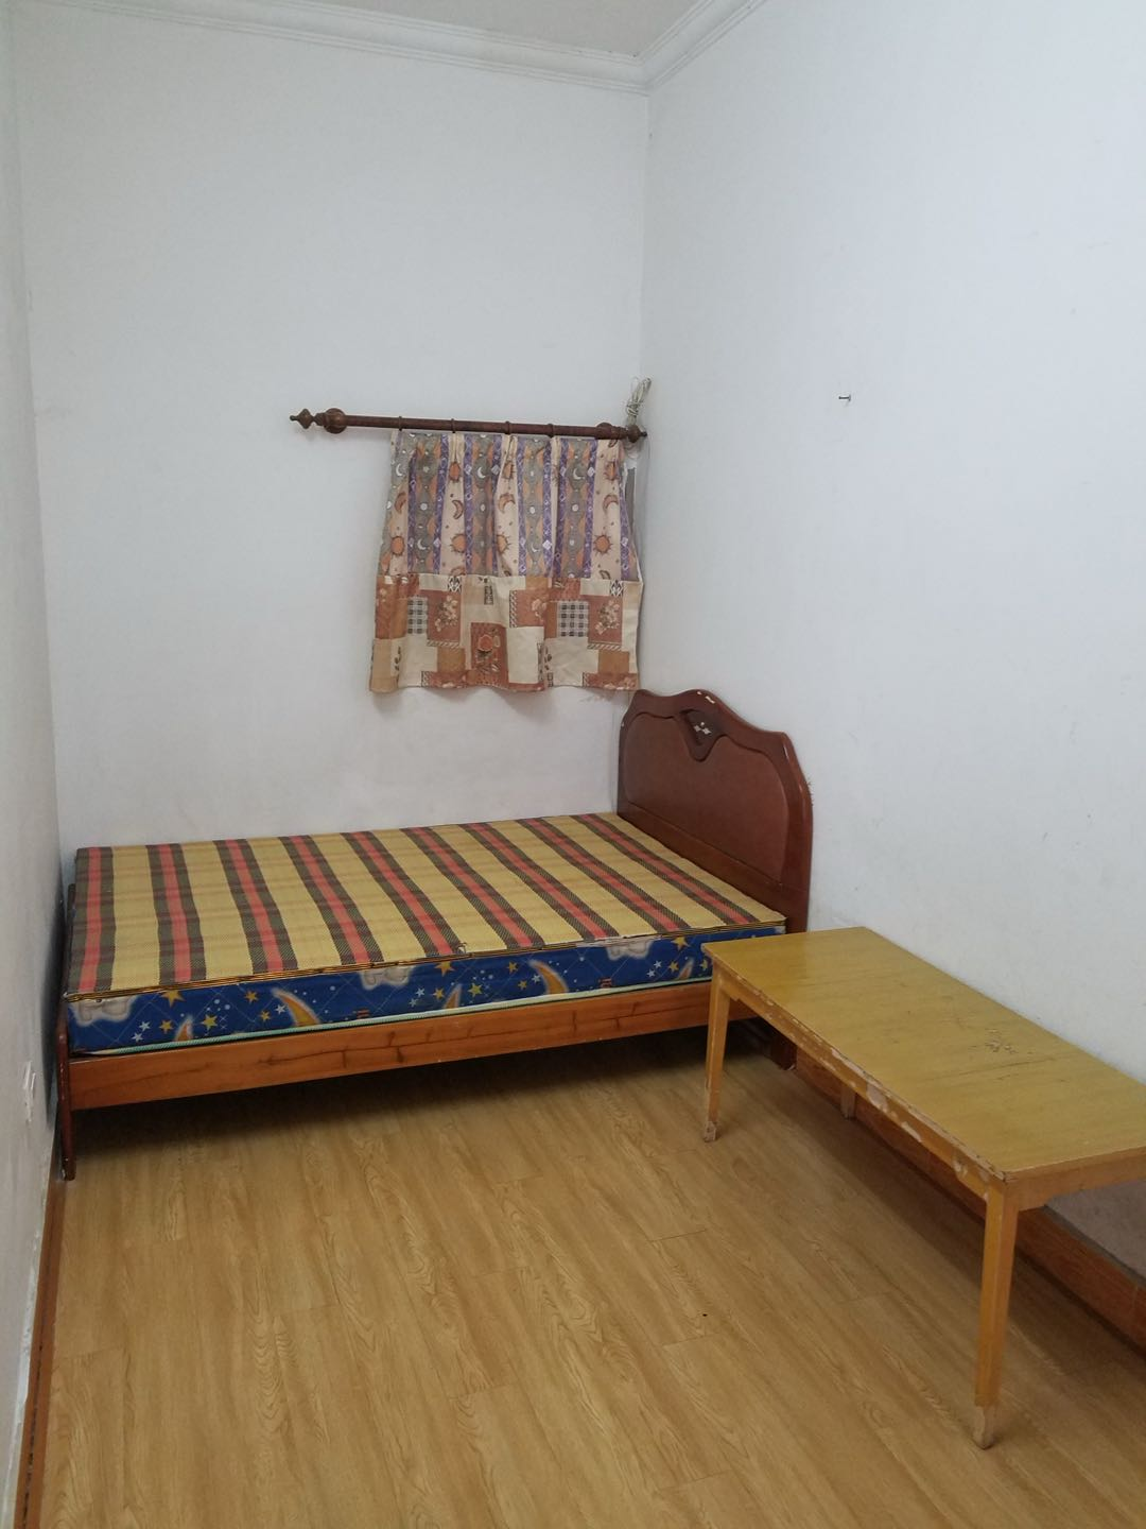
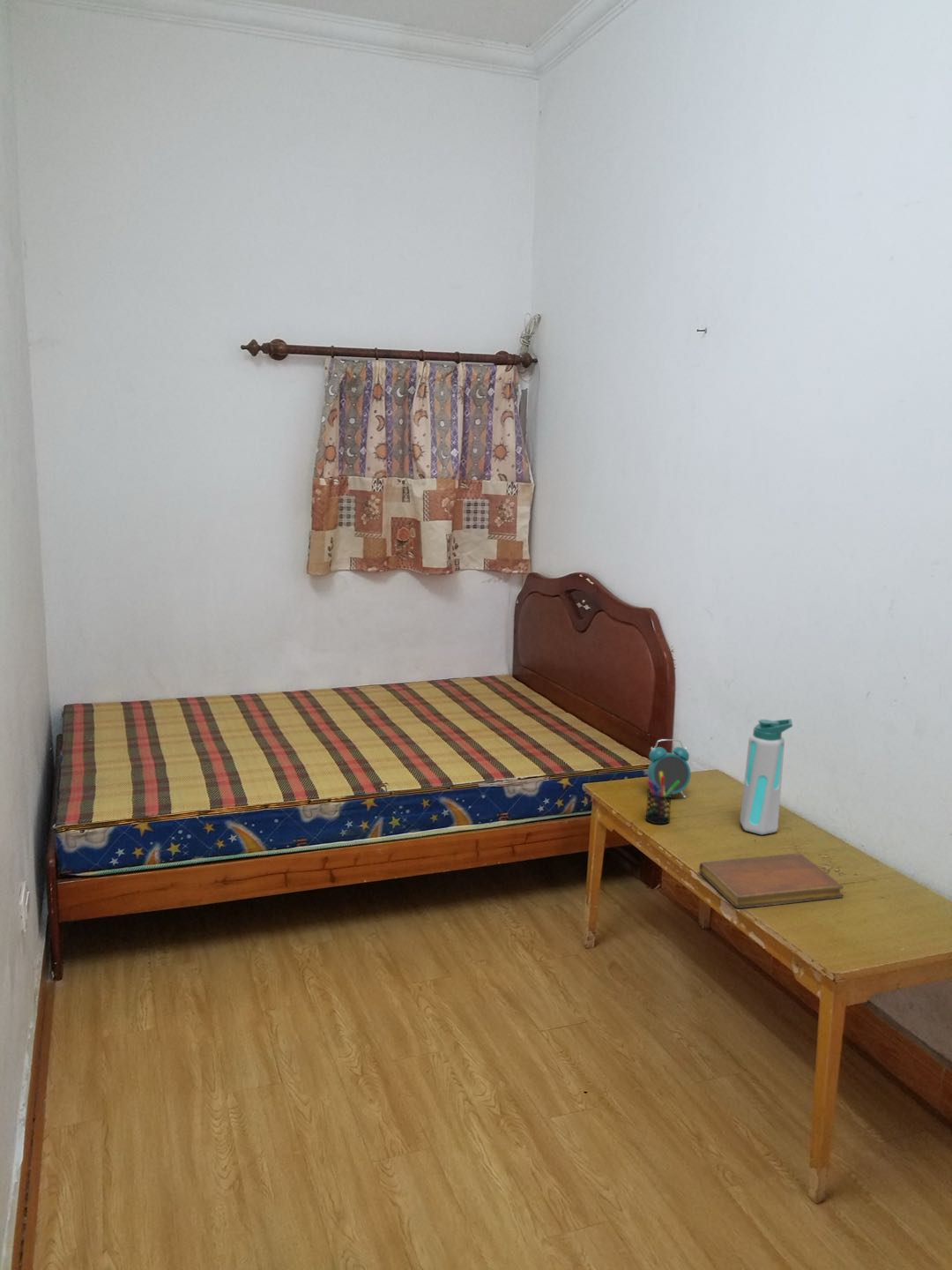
+ water bottle (766, 774)
+ alarm clock (668, 768)
+ notebook (770, 878)
+ pen holder (662, 796)
